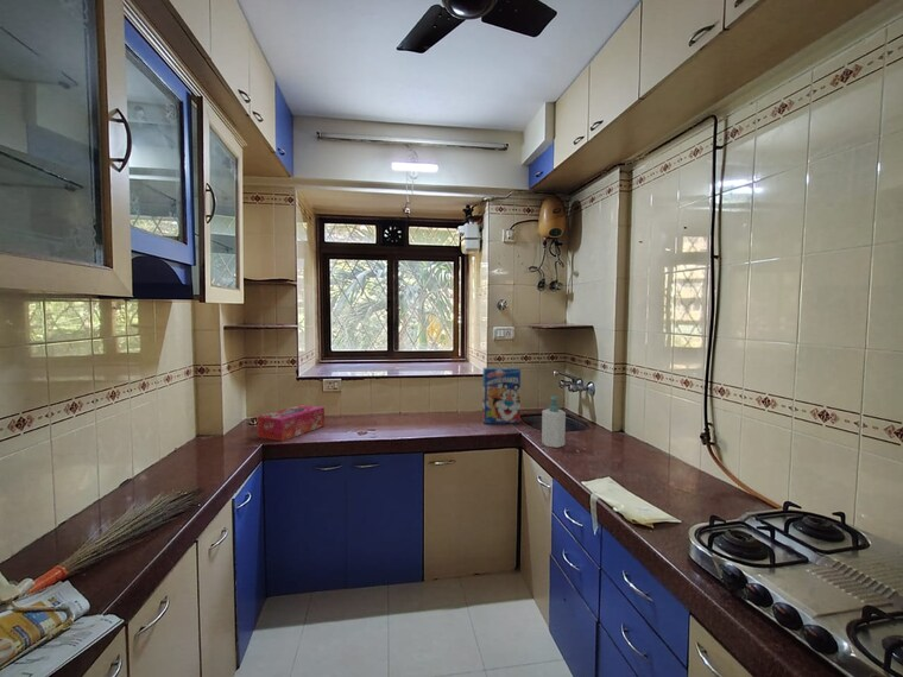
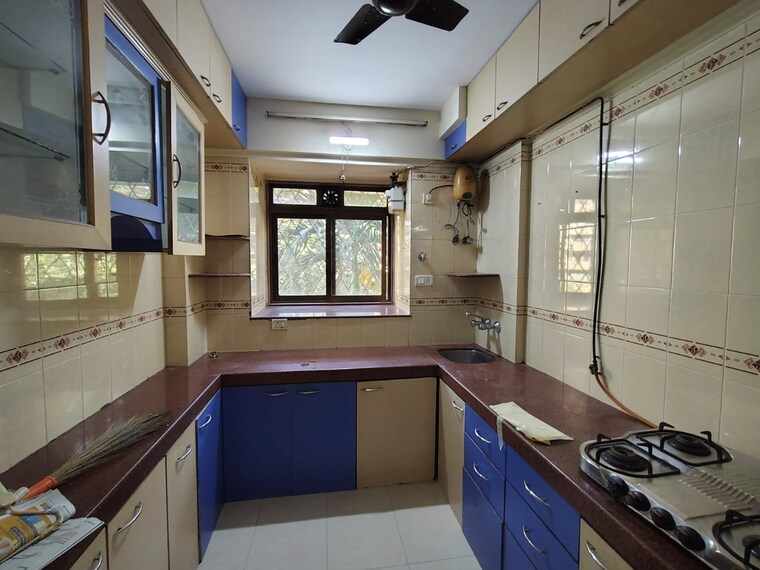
- soap bottle (552, 420)
- tissue box (292, 420)
- cereal box (500, 394)
